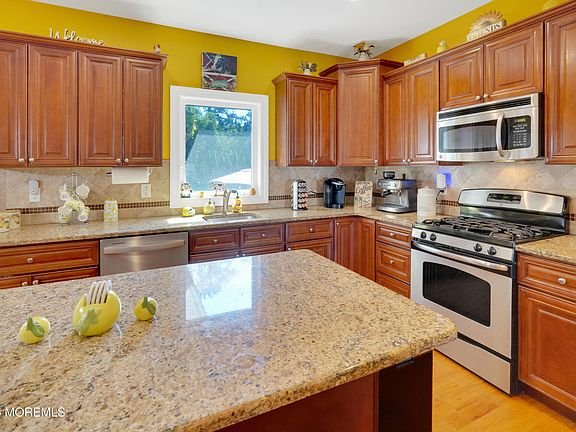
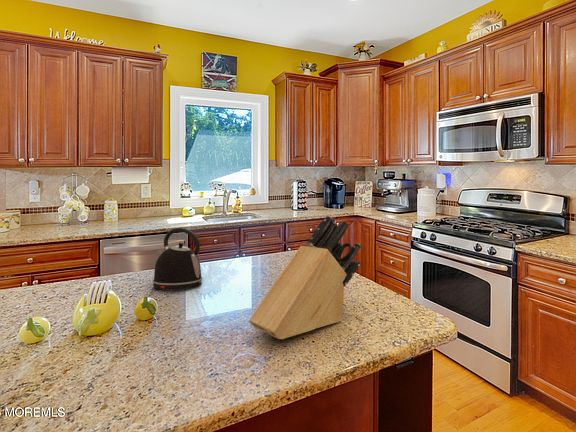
+ knife block (310, 269)
+ kettle (178, 256)
